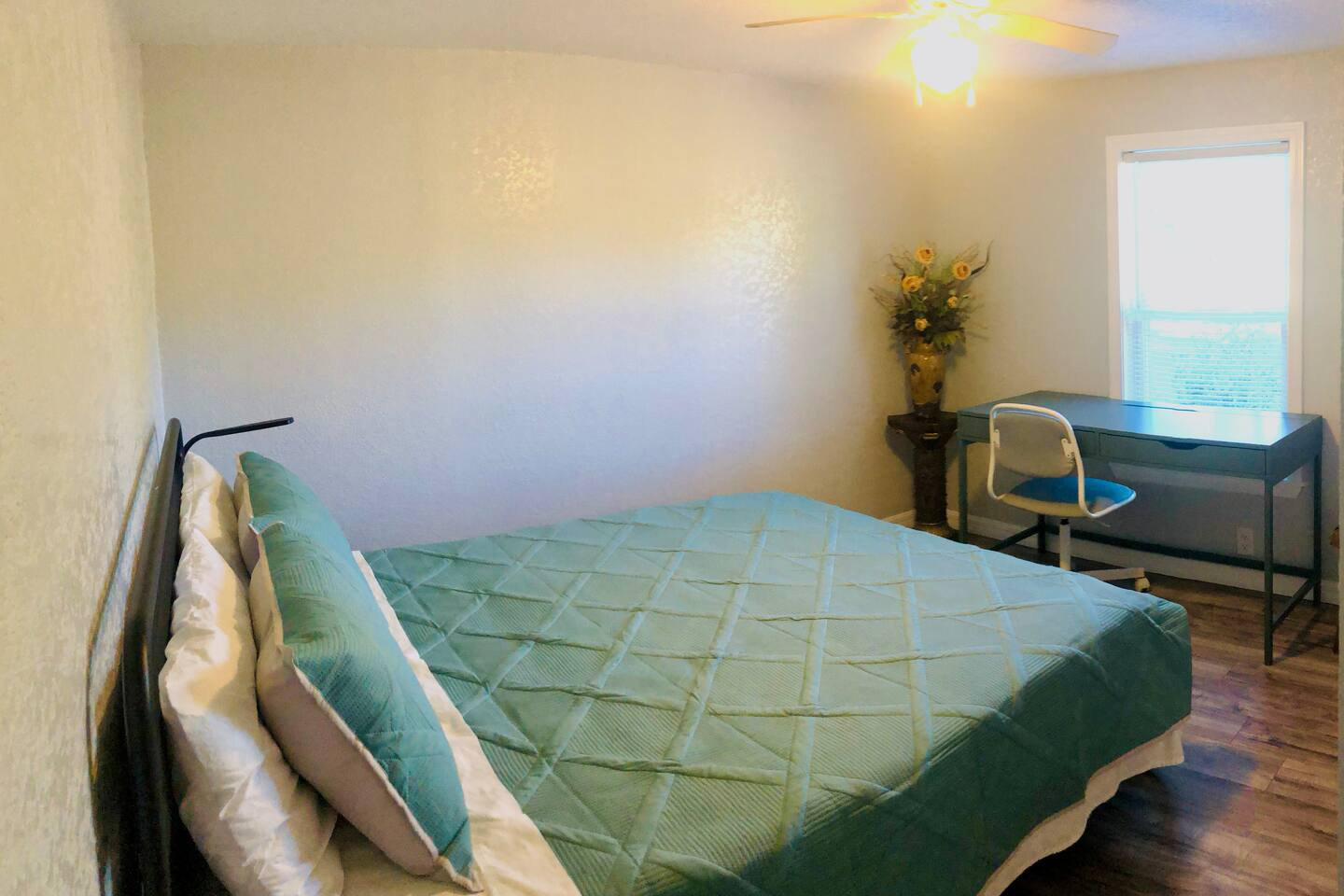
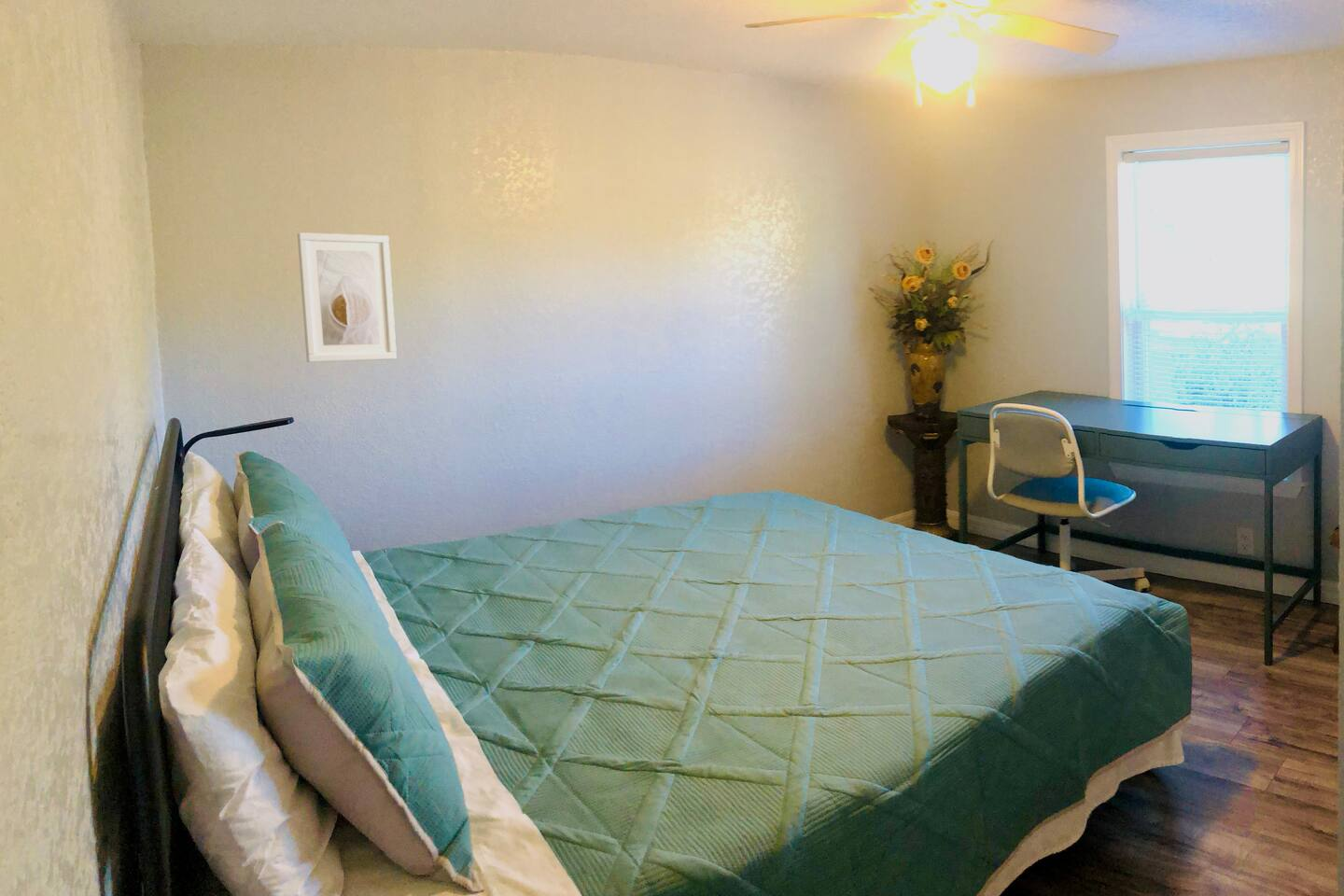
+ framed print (348, 298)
